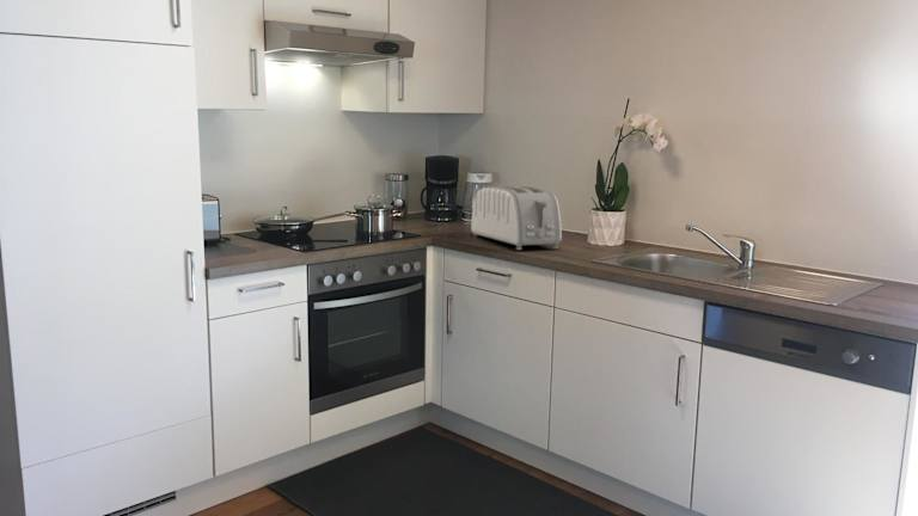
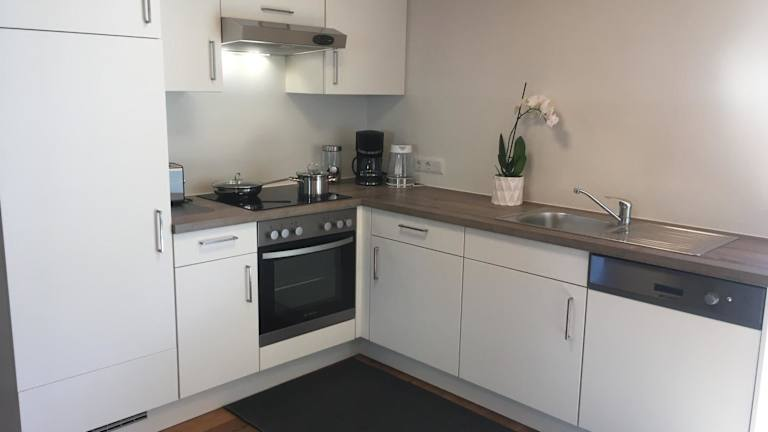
- toaster (516, 215)
